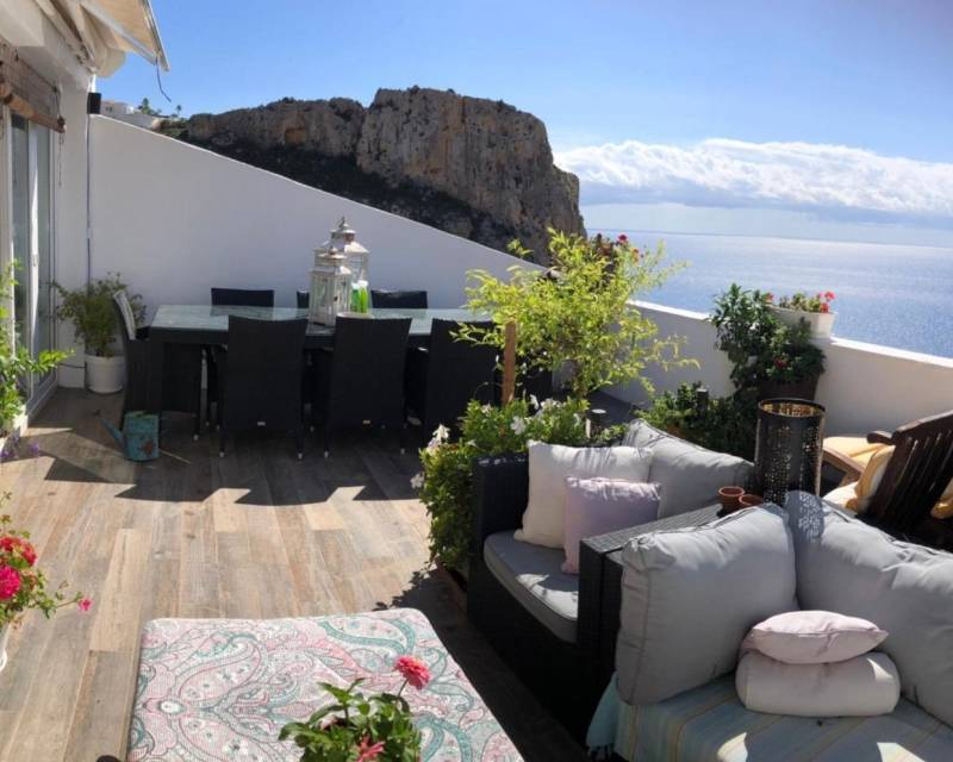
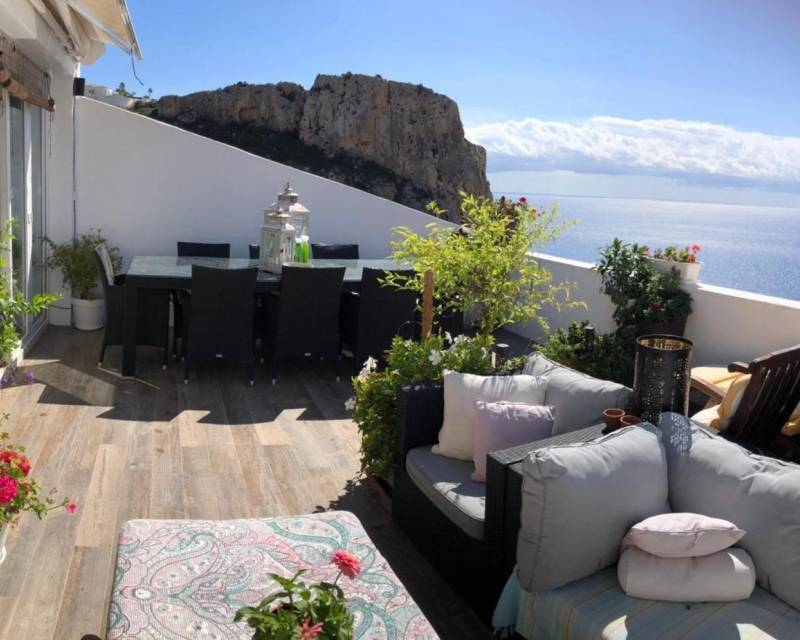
- watering can (131, 432)
